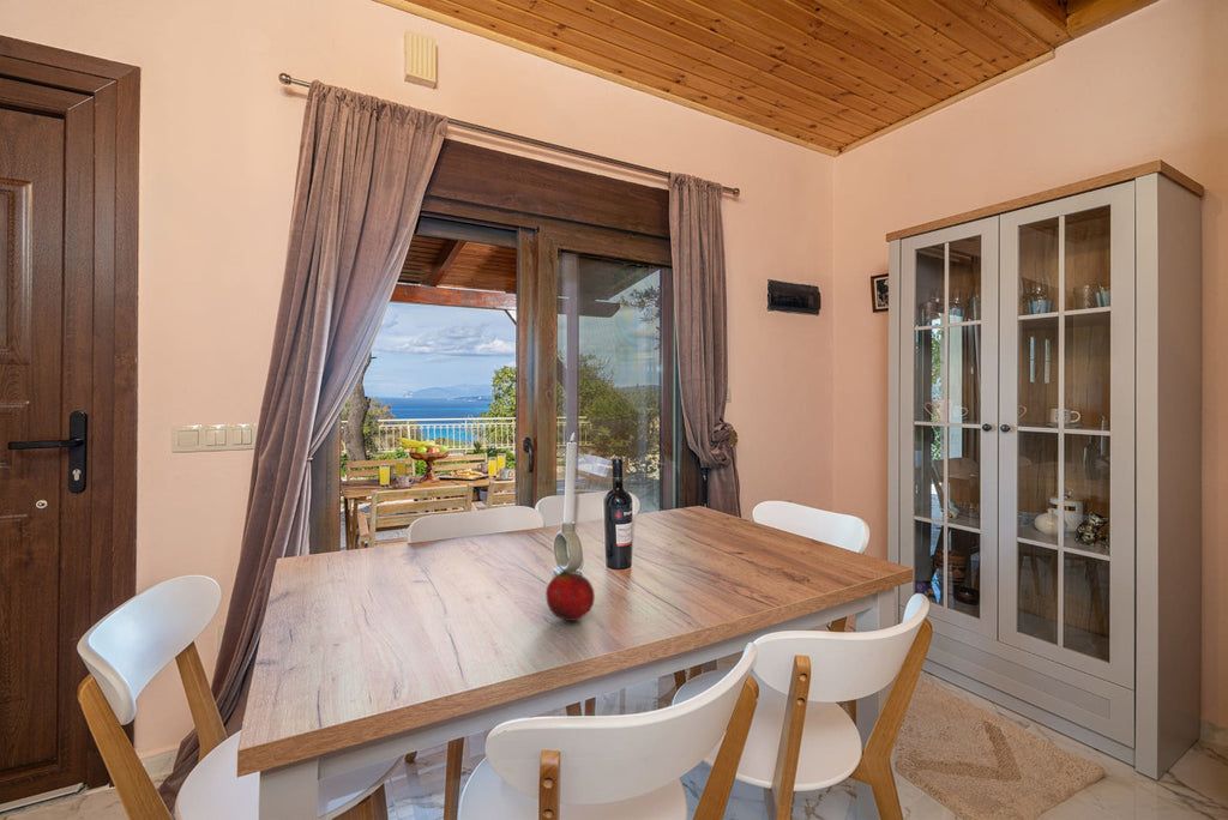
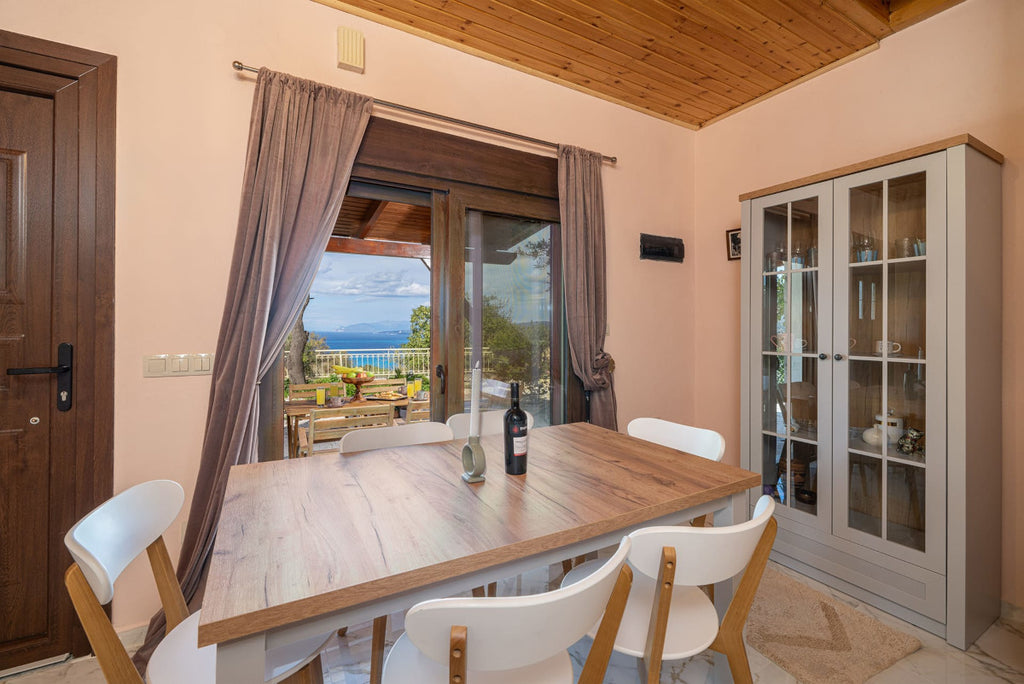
- fruit (570, 593)
